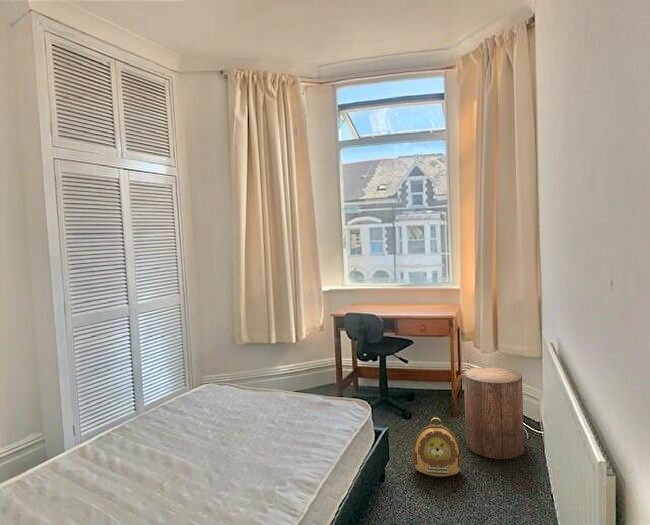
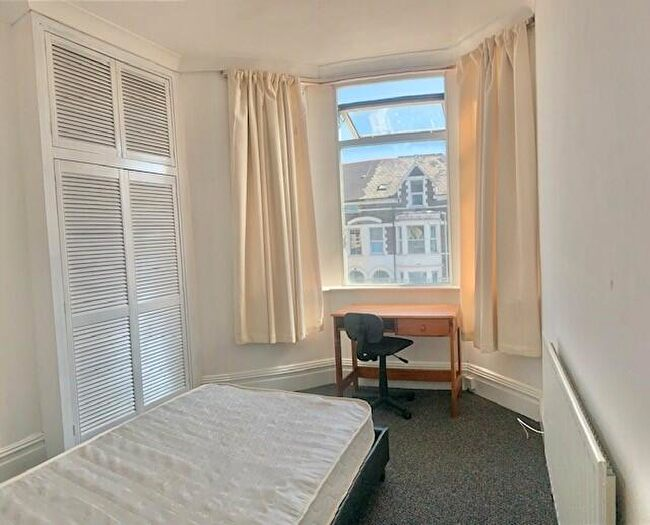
- backpack (436, 444)
- stool (493, 410)
